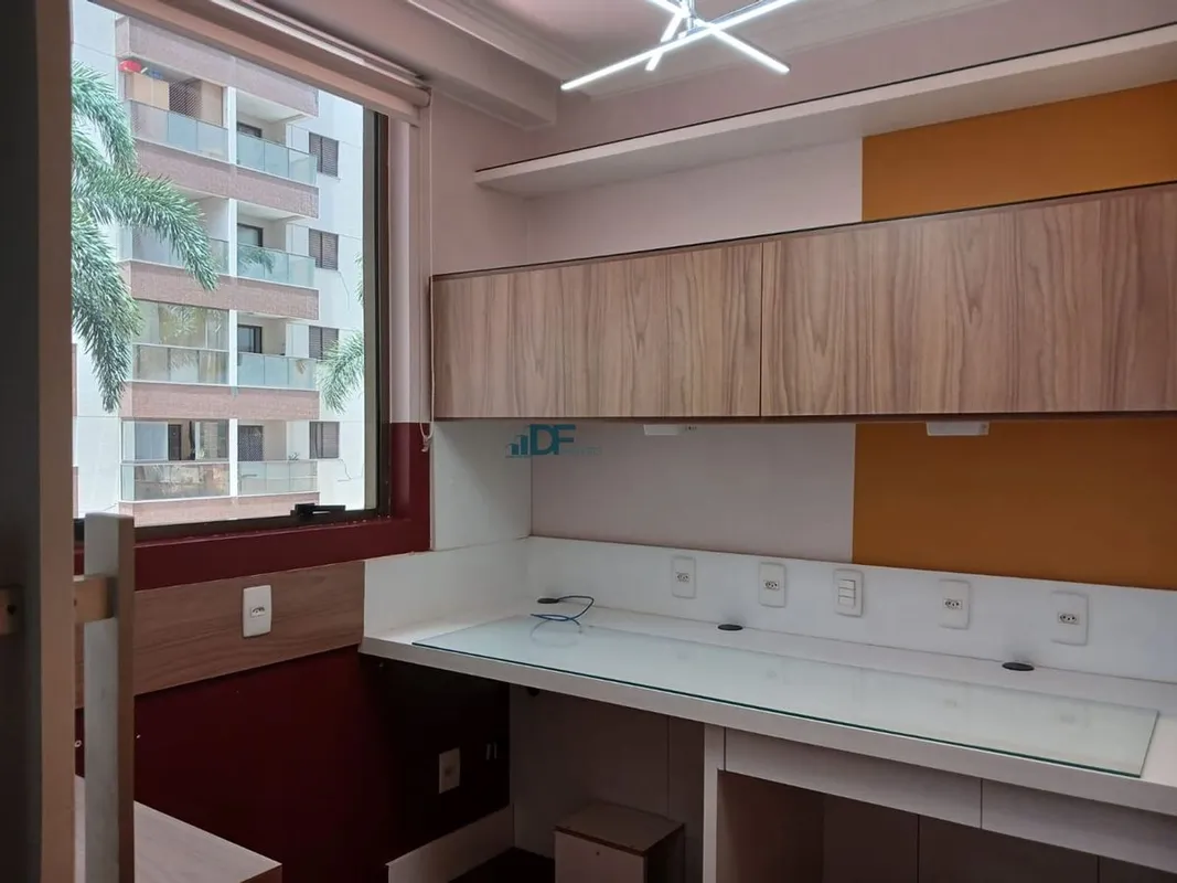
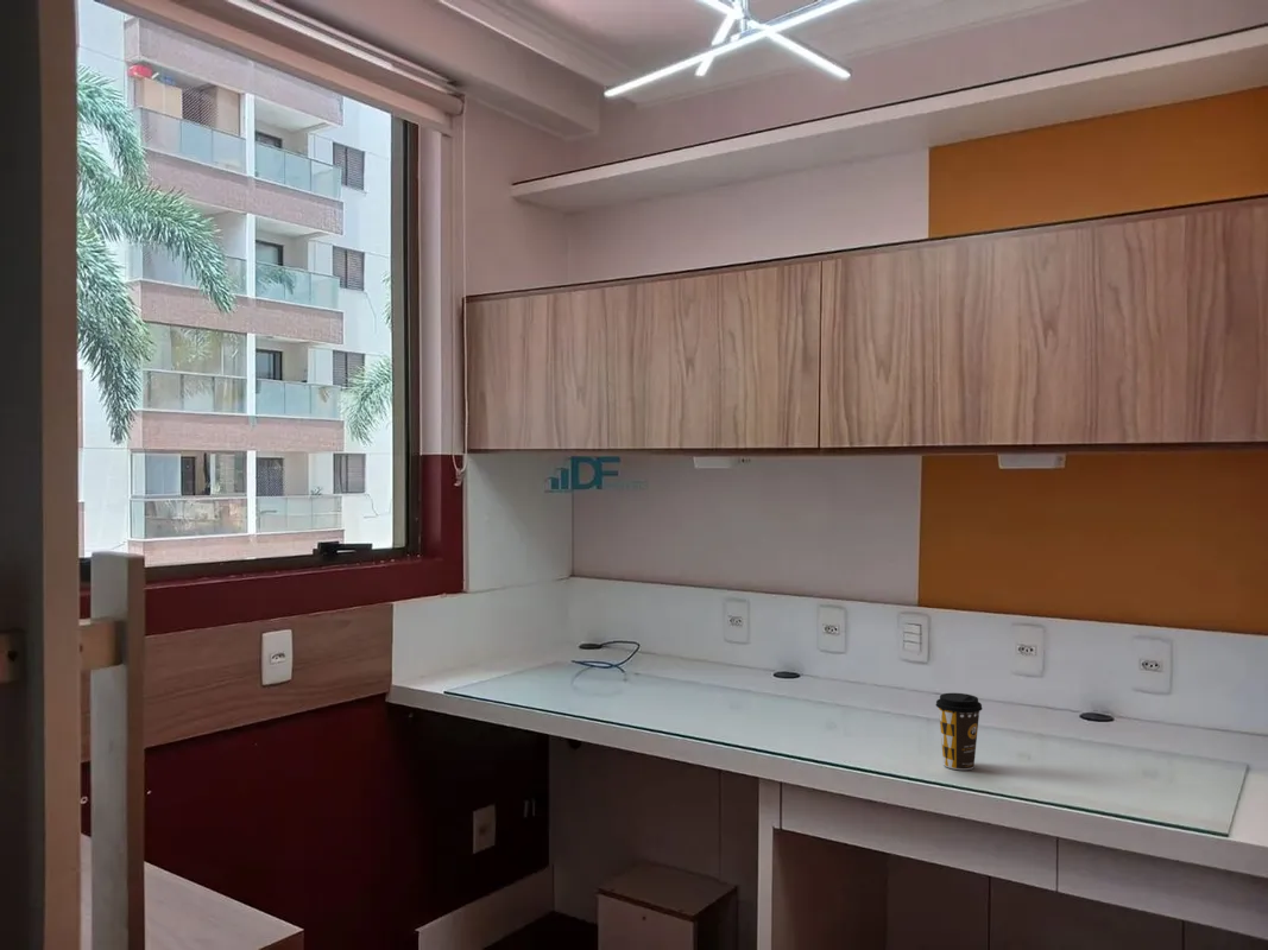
+ coffee cup (958, 730)
